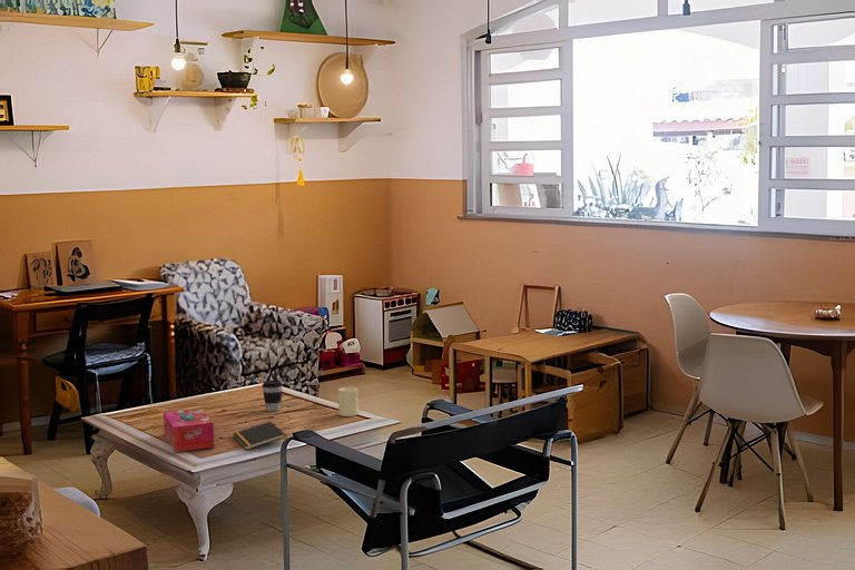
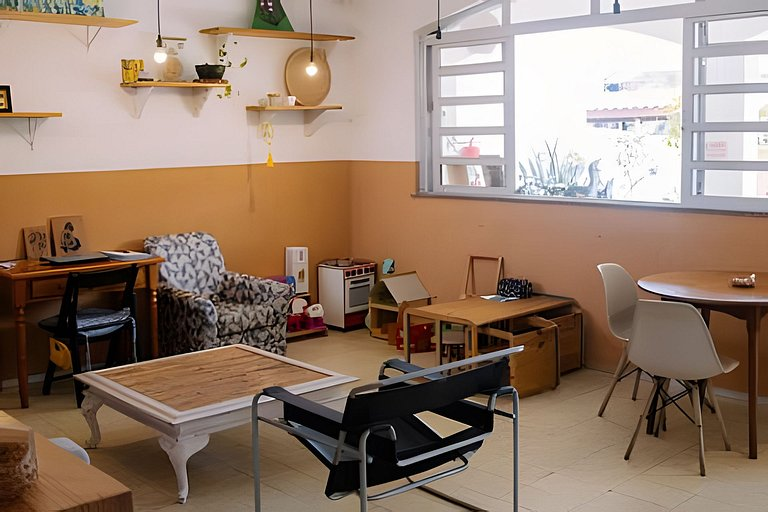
- notepad (258, 434)
- coffee cup (273, 395)
- candle (348, 401)
- tissue box (187, 429)
